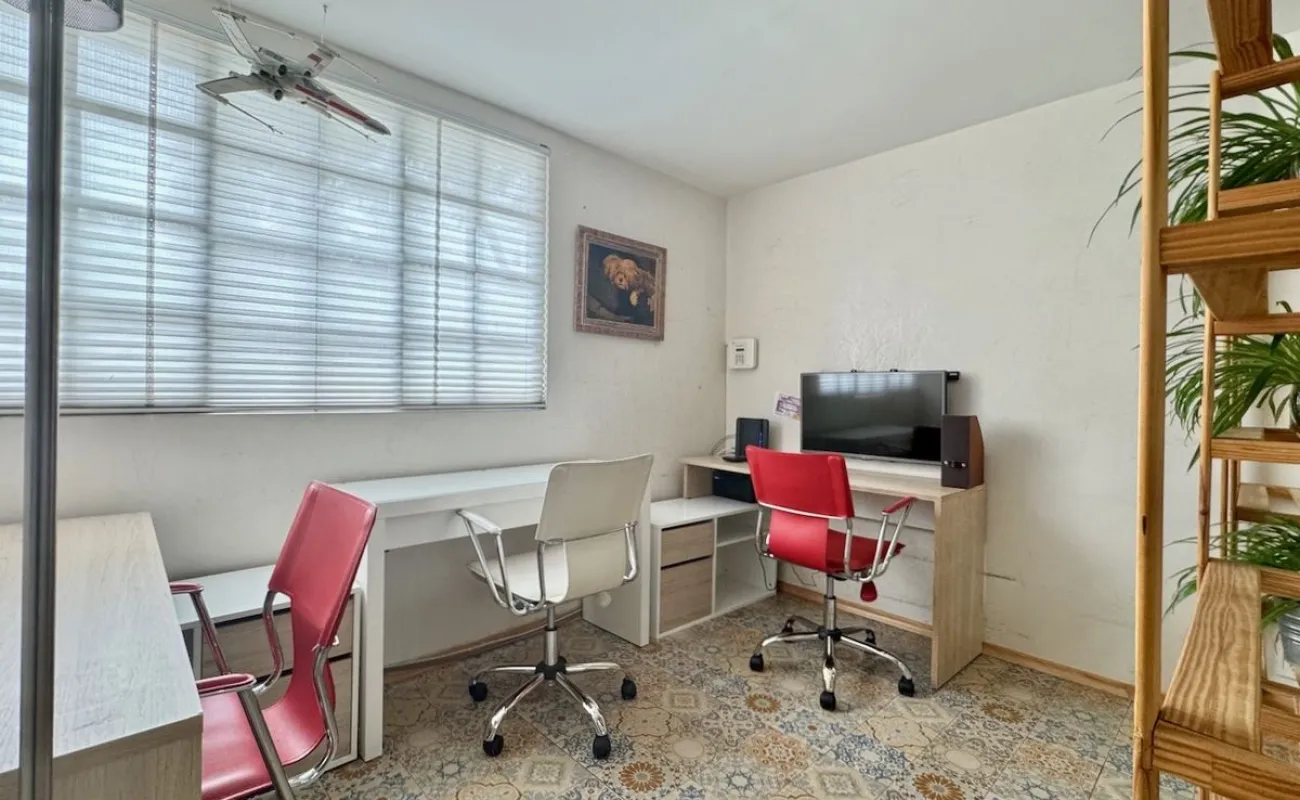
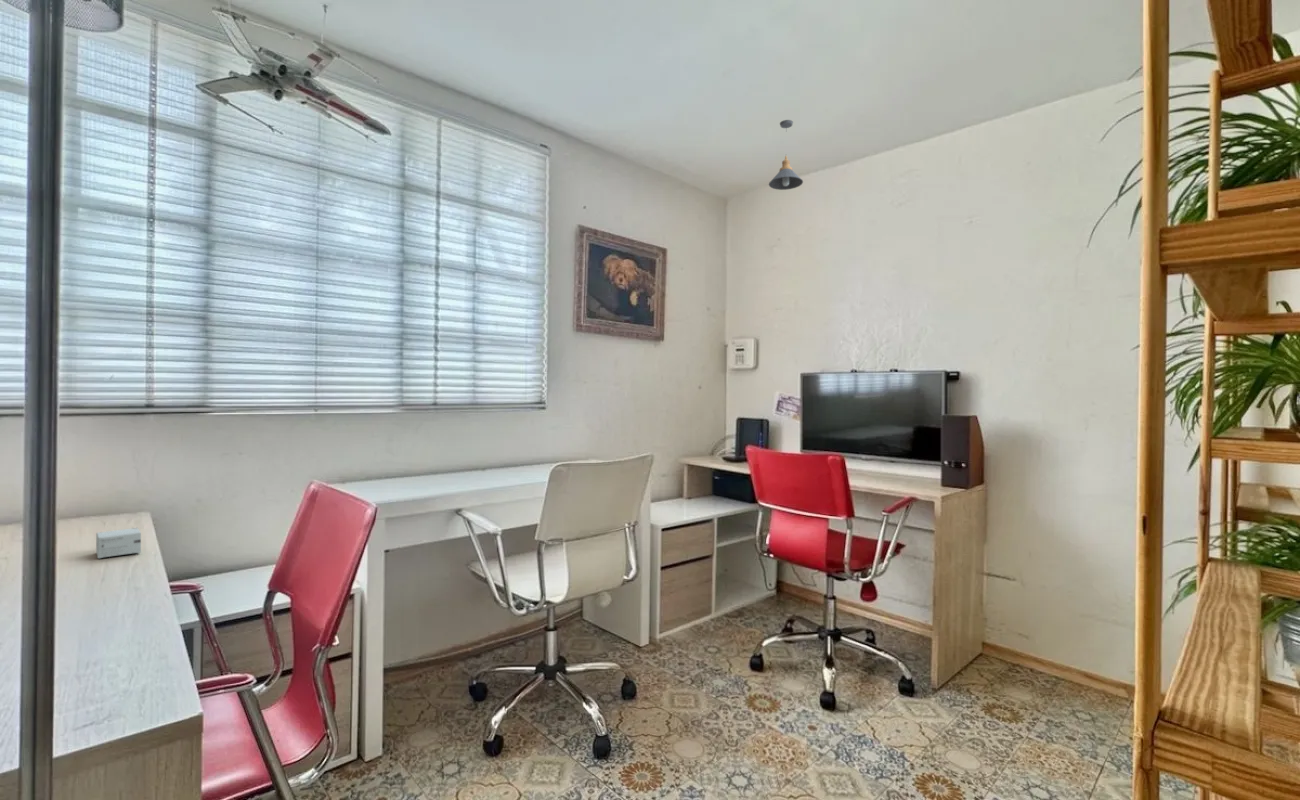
+ small box (118, 542)
+ pendant light (786, 156)
